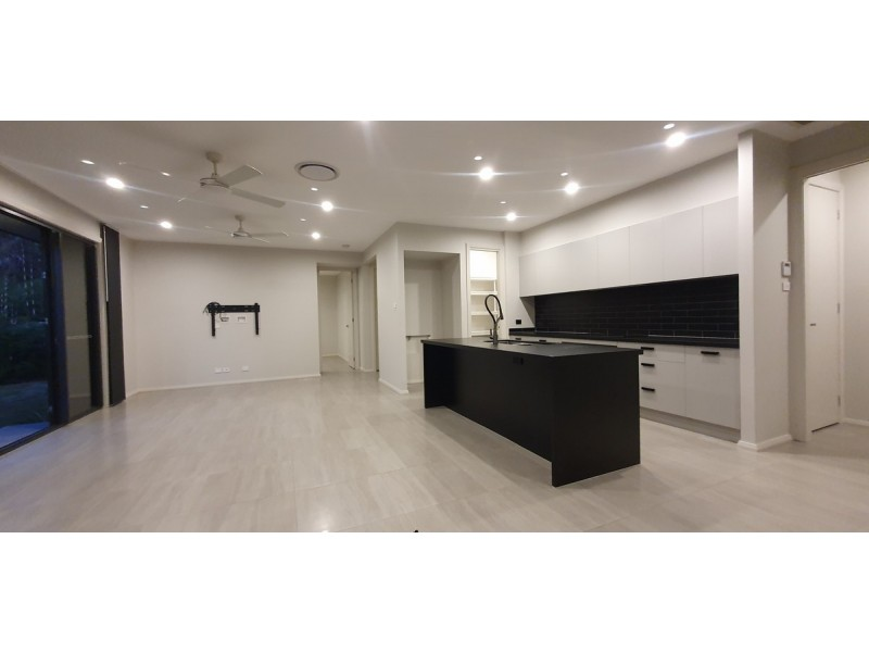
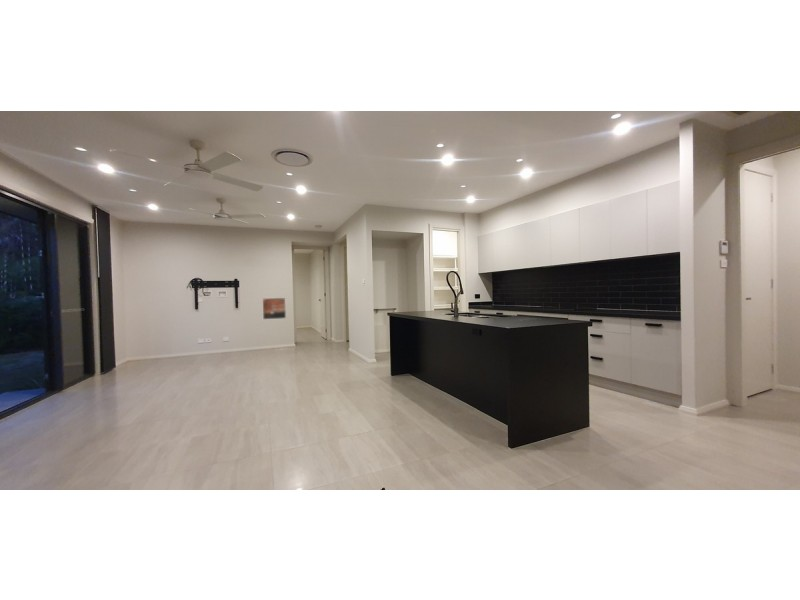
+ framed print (274, 308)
